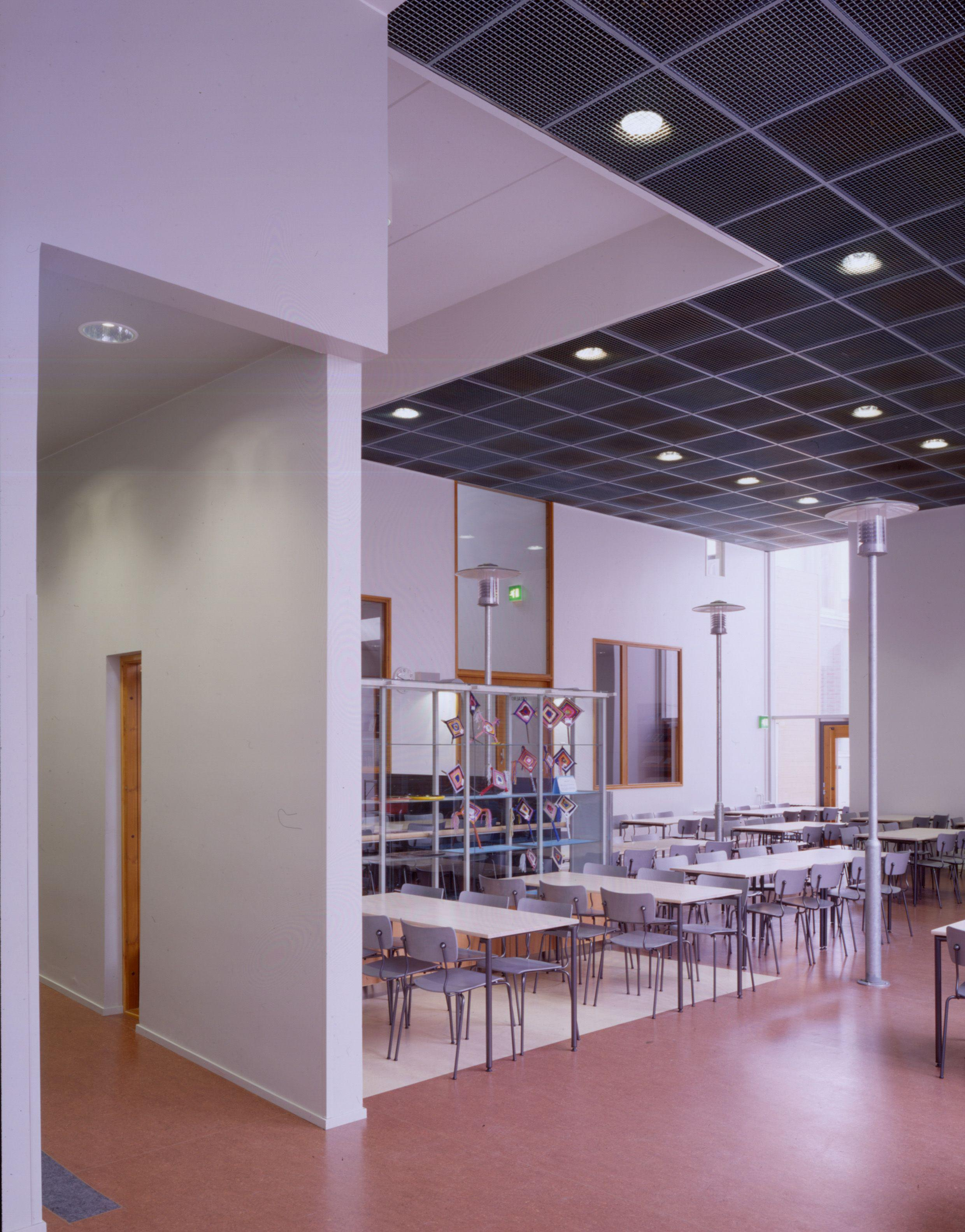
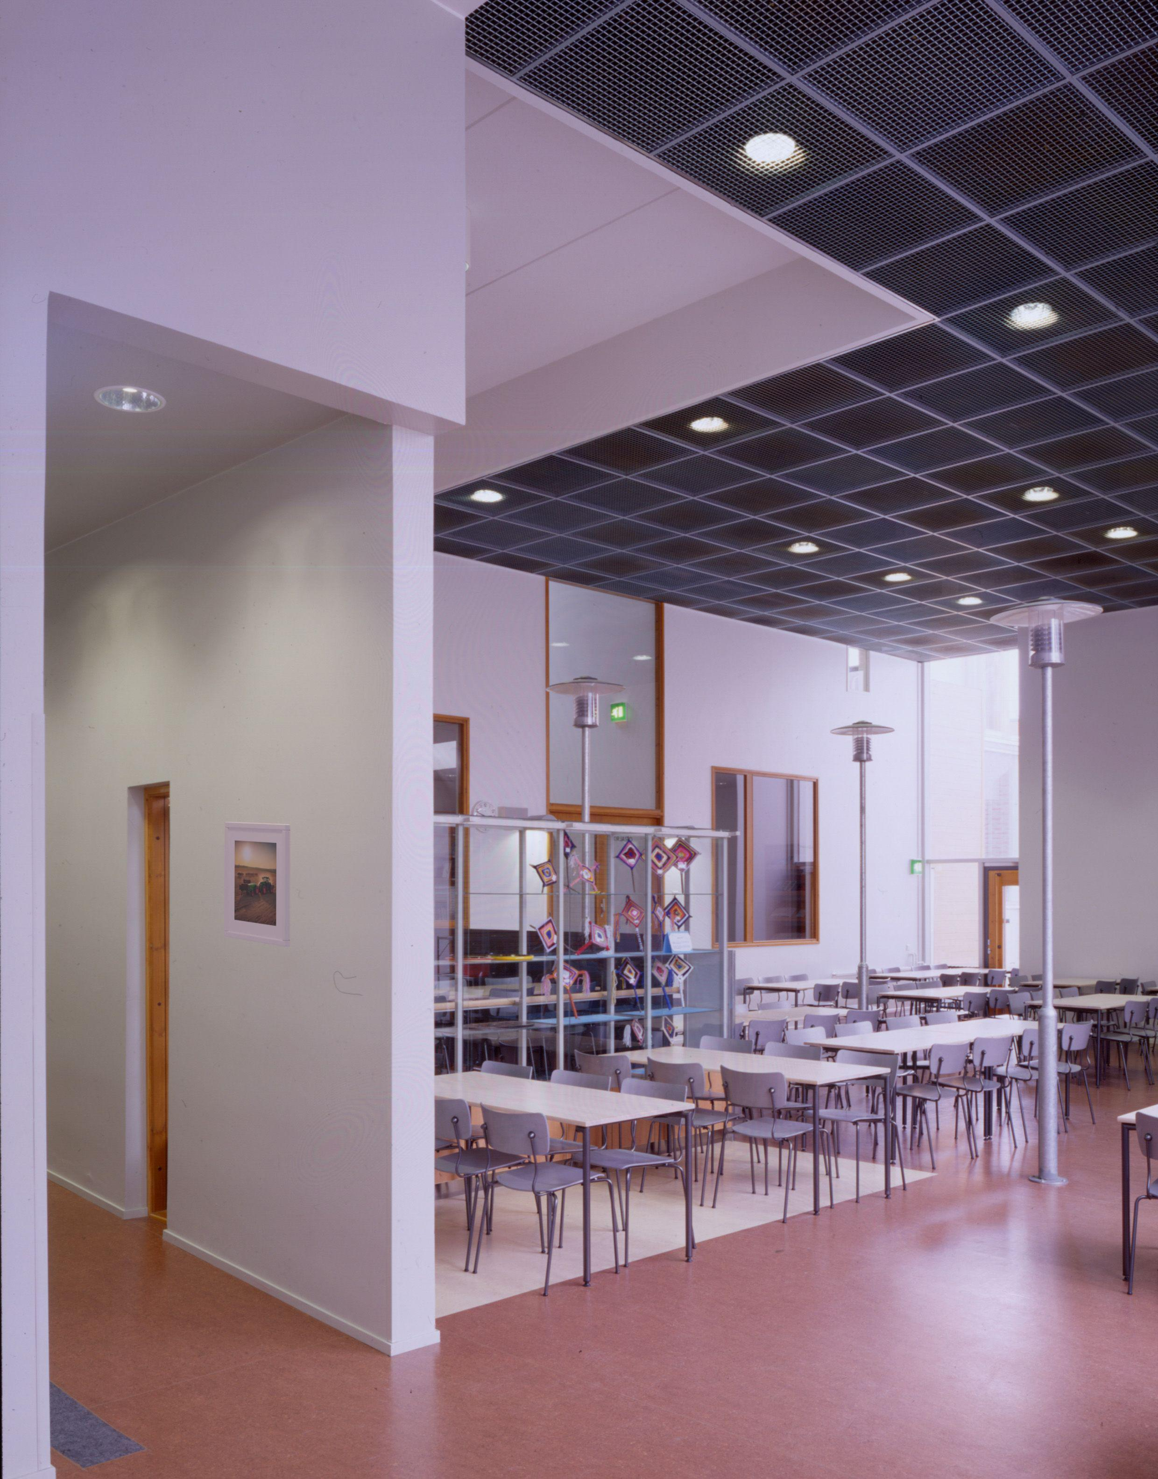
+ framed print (256, 881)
